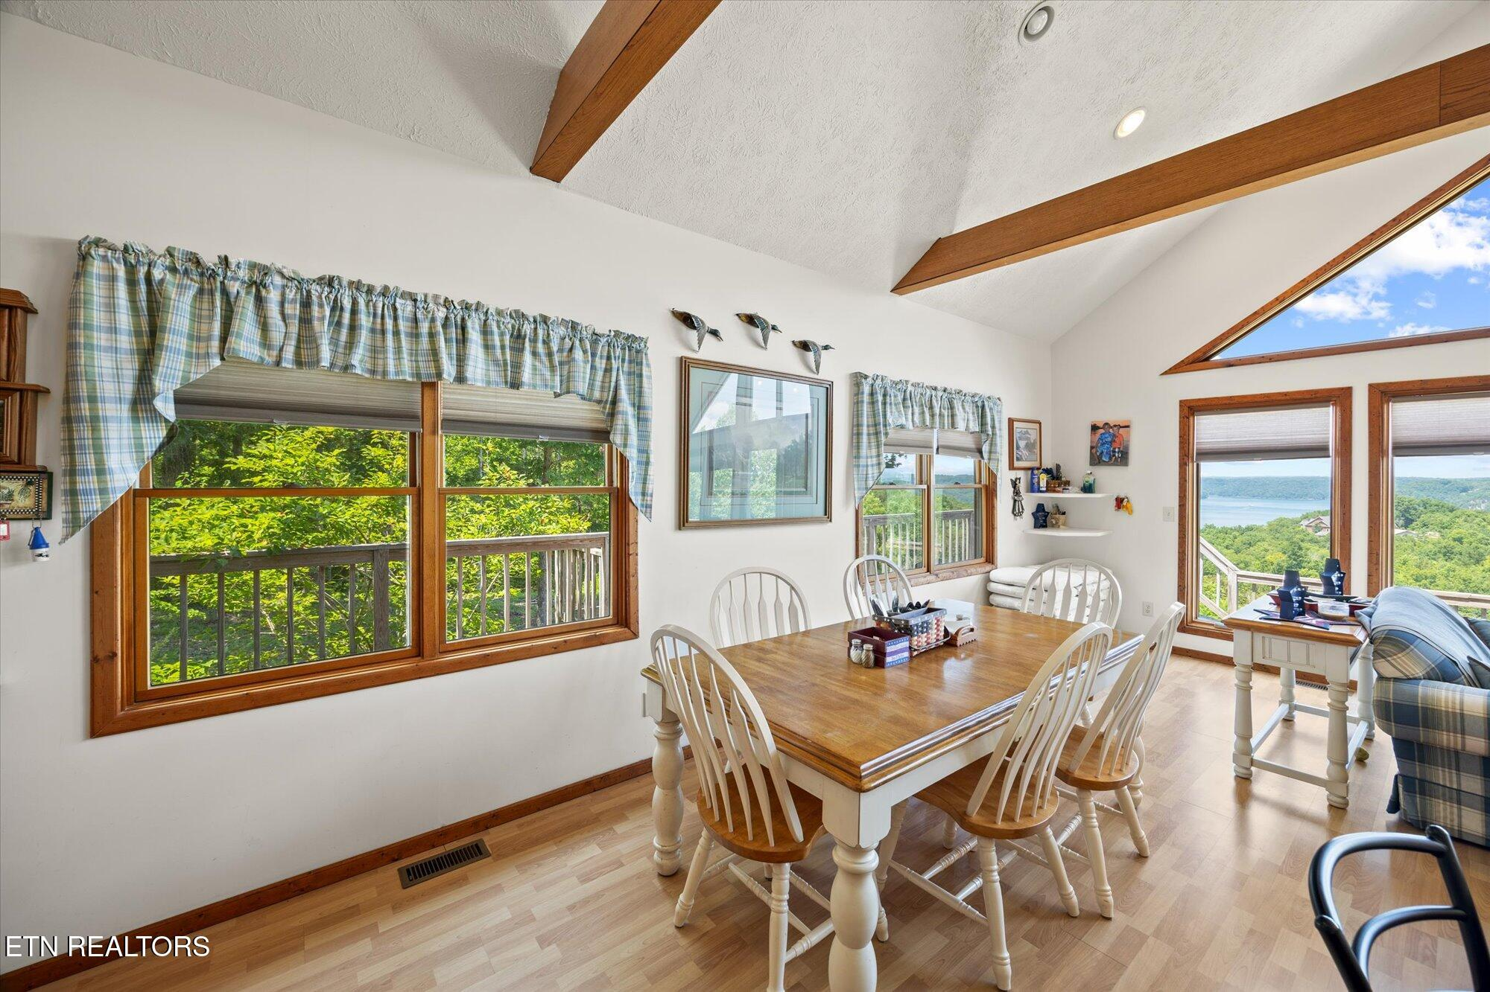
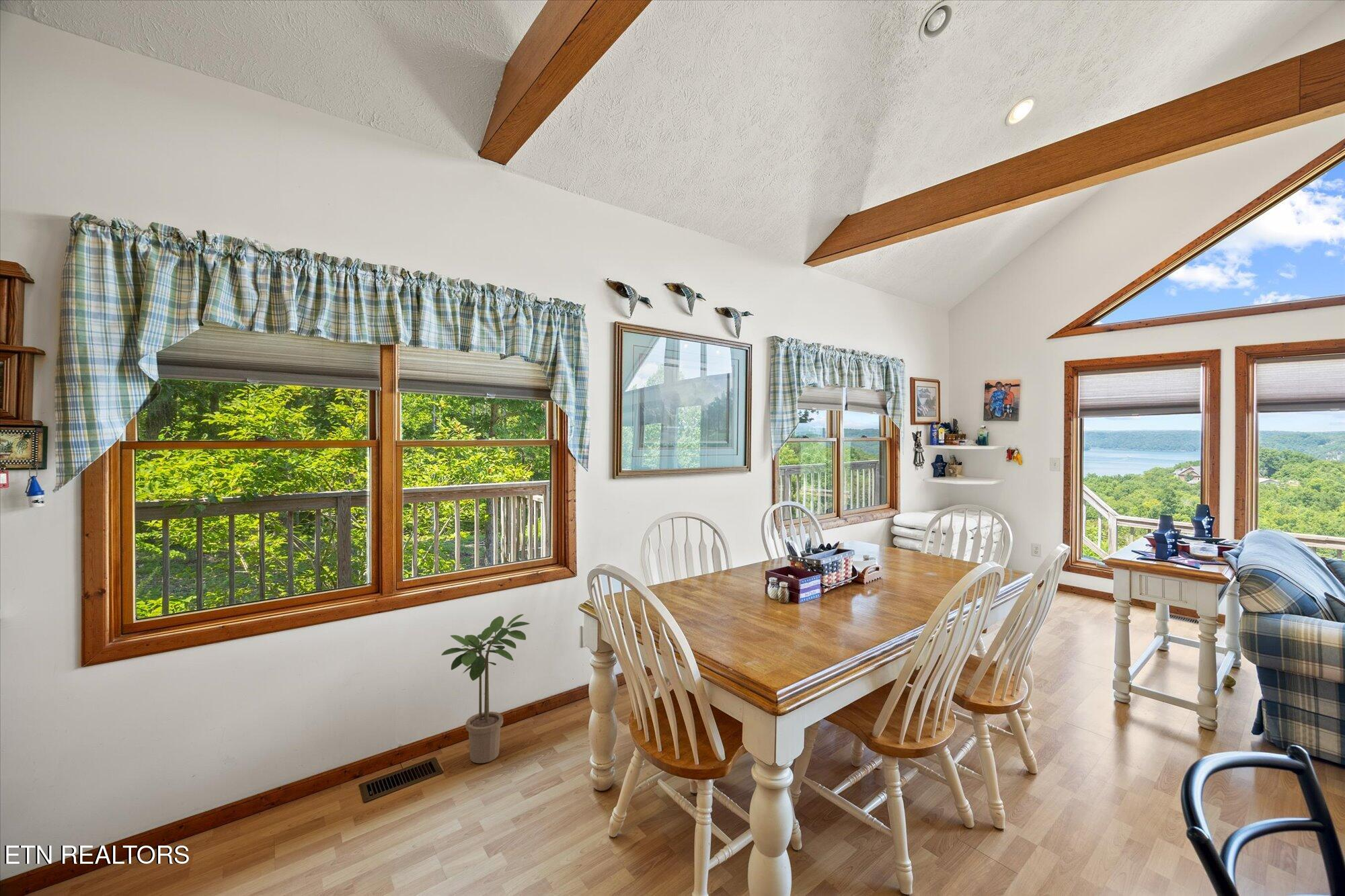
+ potted plant (485, 684)
